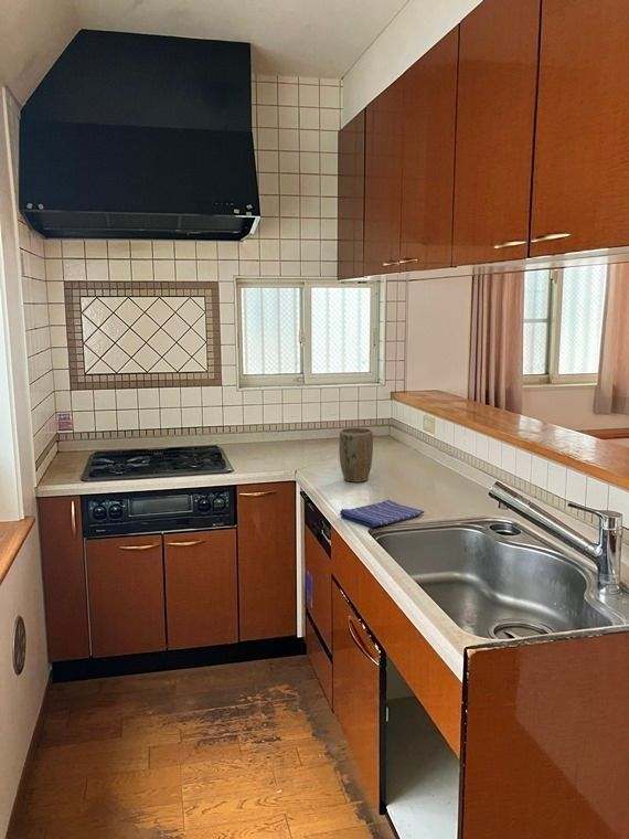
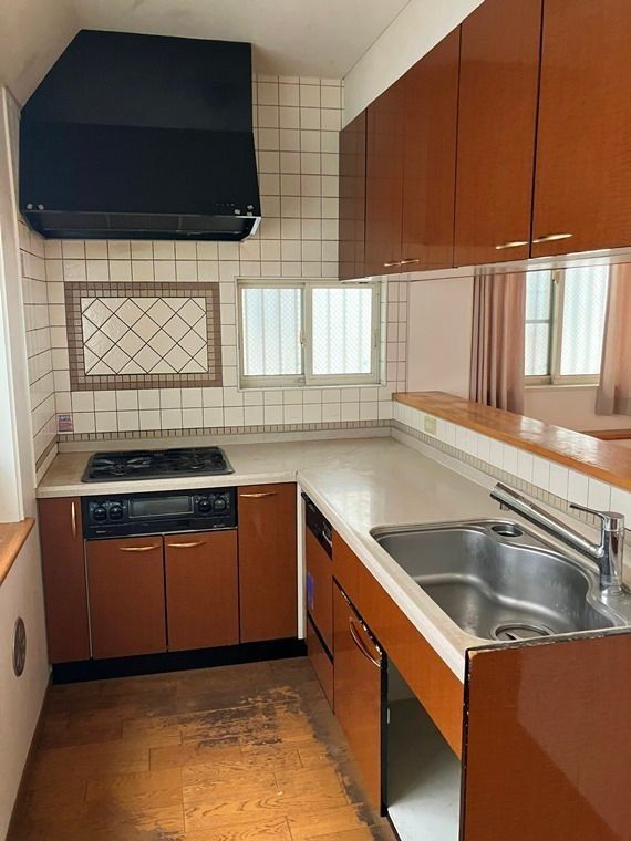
- plant pot (355, 455)
- dish towel (381, 511)
